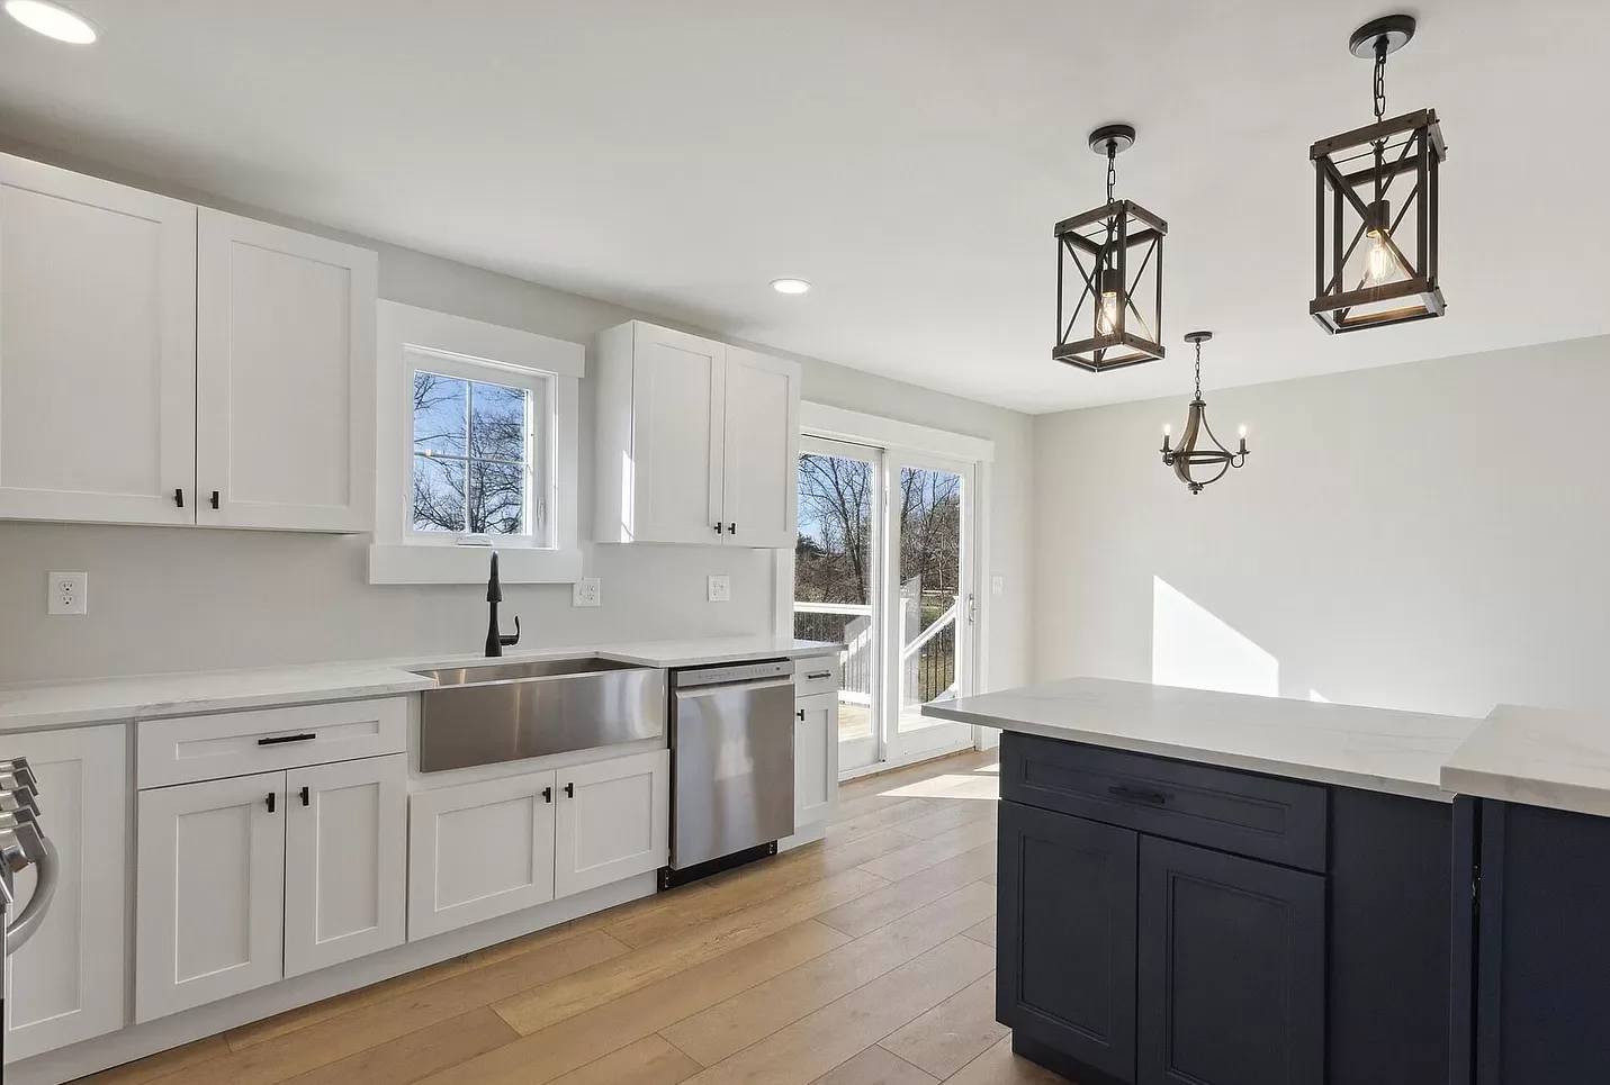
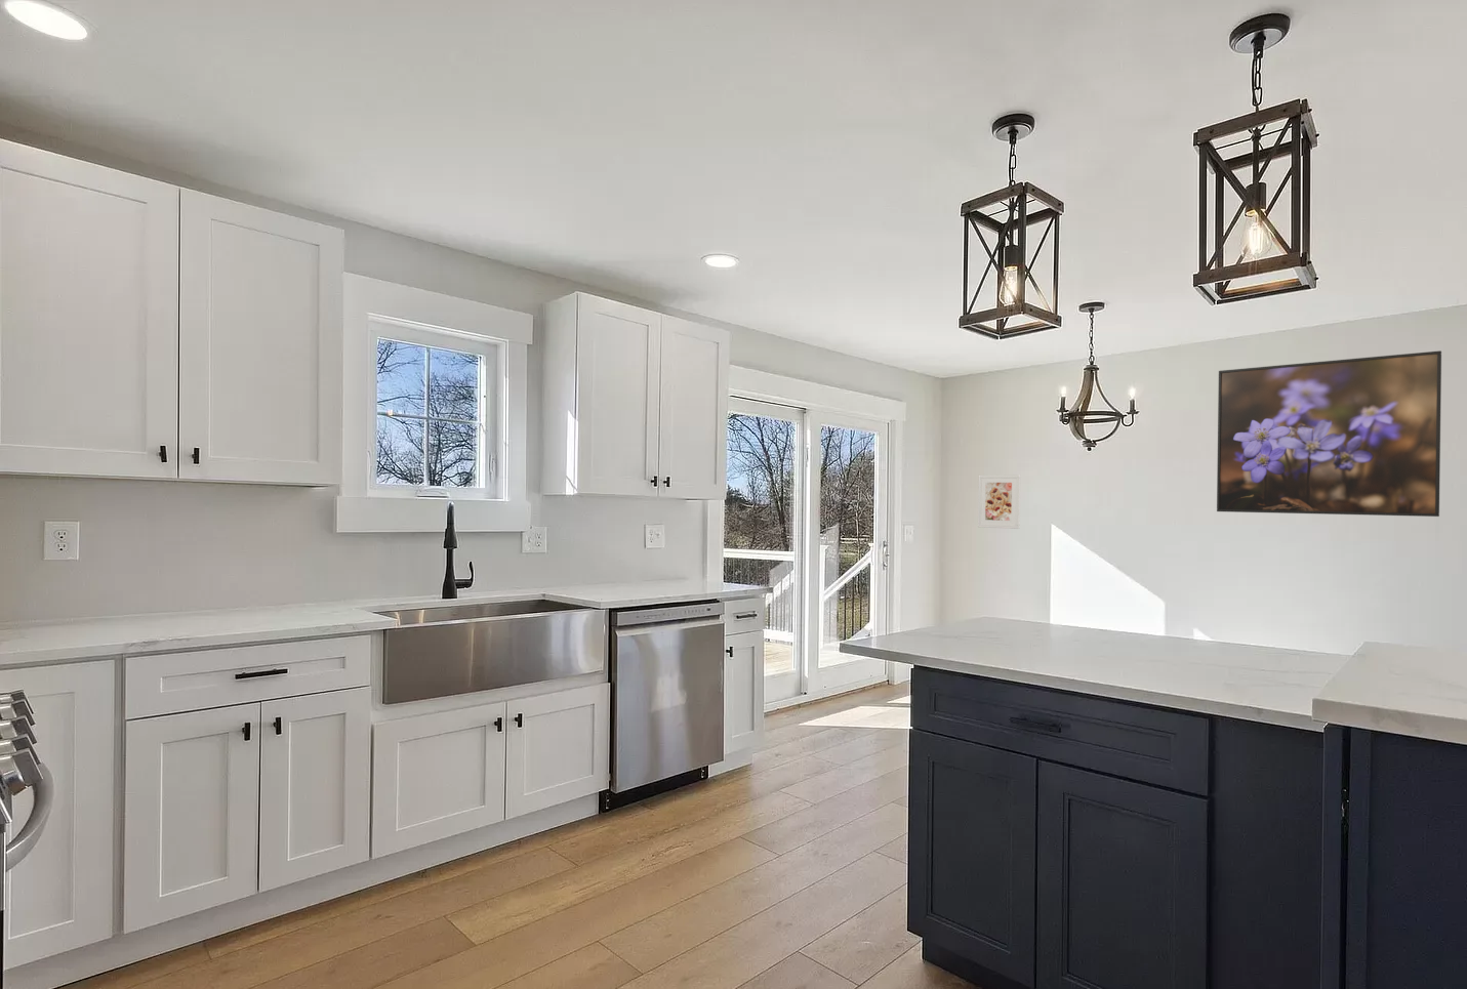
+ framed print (999, 501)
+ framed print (1319, 437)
